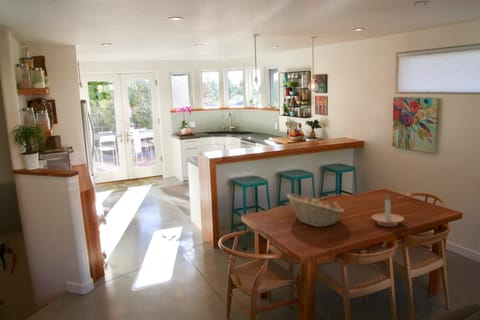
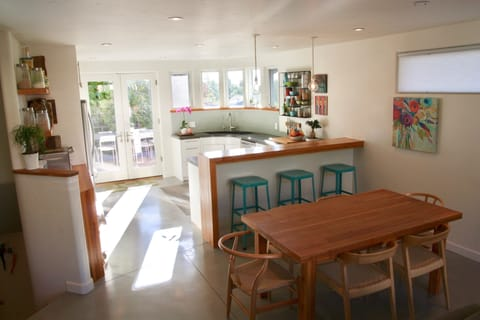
- candle holder (387, 207)
- fruit basket (314, 207)
